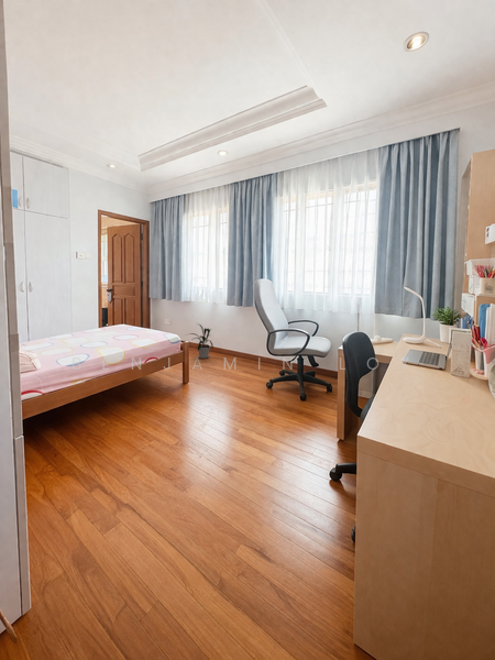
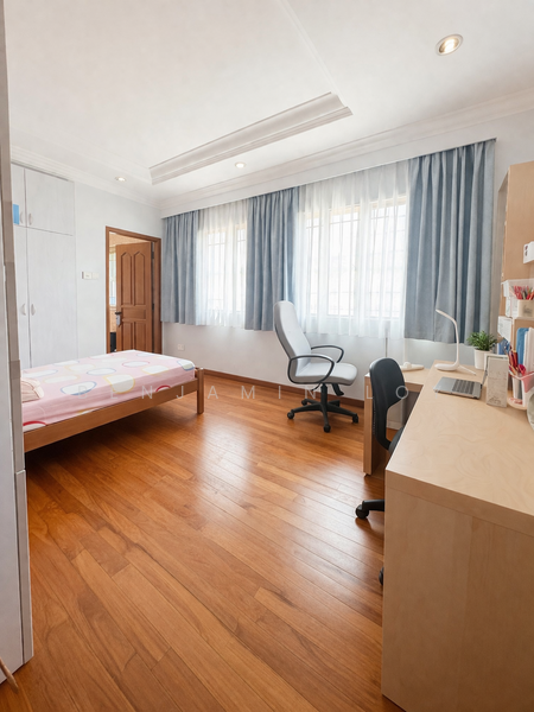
- house plant (202, 340)
